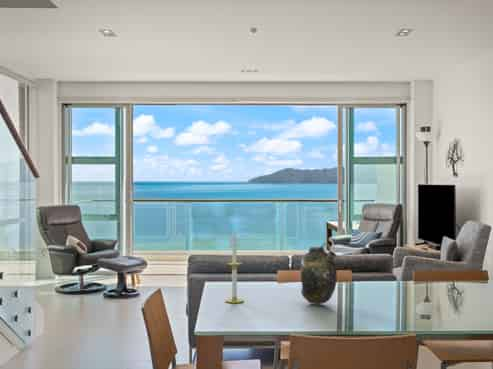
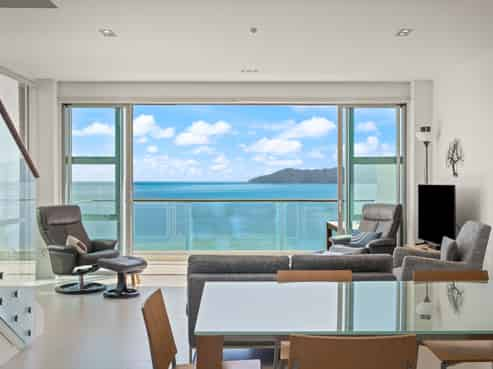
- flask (318, 273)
- candle (234, 266)
